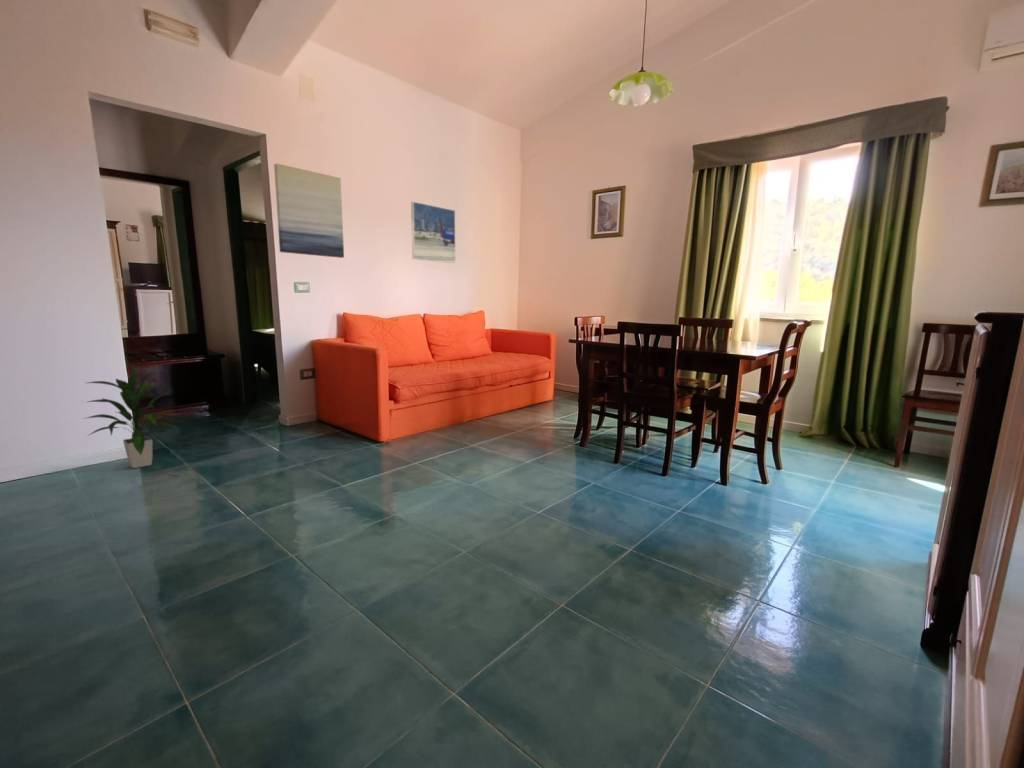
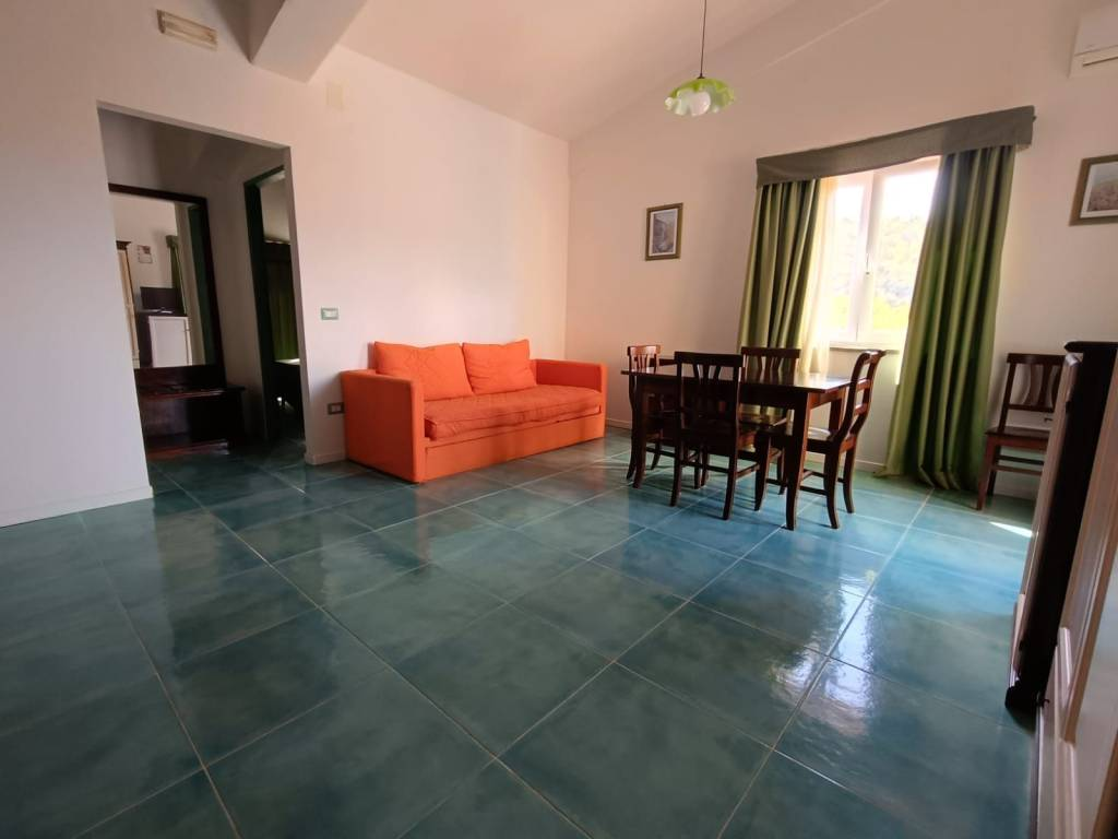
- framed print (434, 233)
- wall art (311, 213)
- indoor plant (133, 417)
